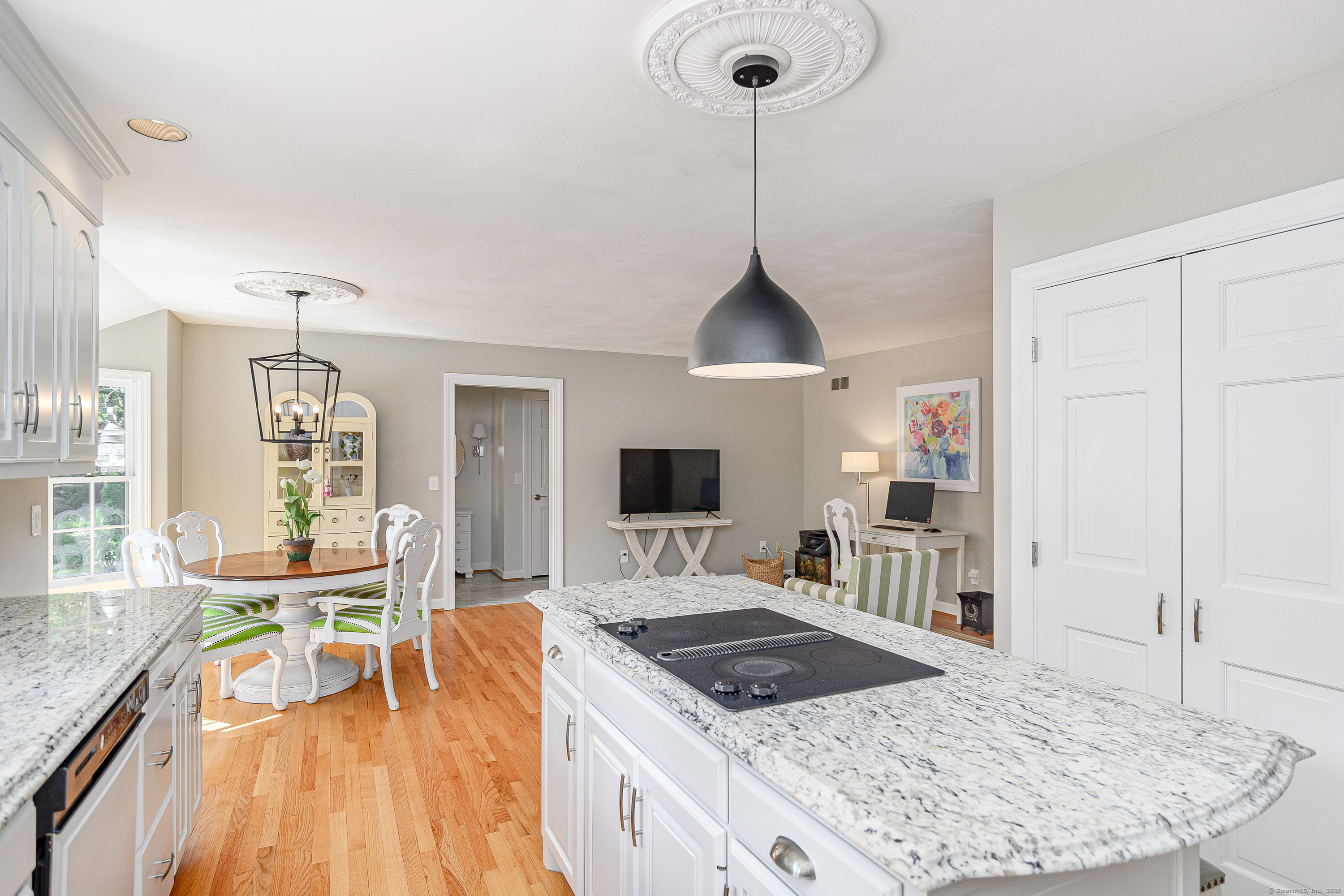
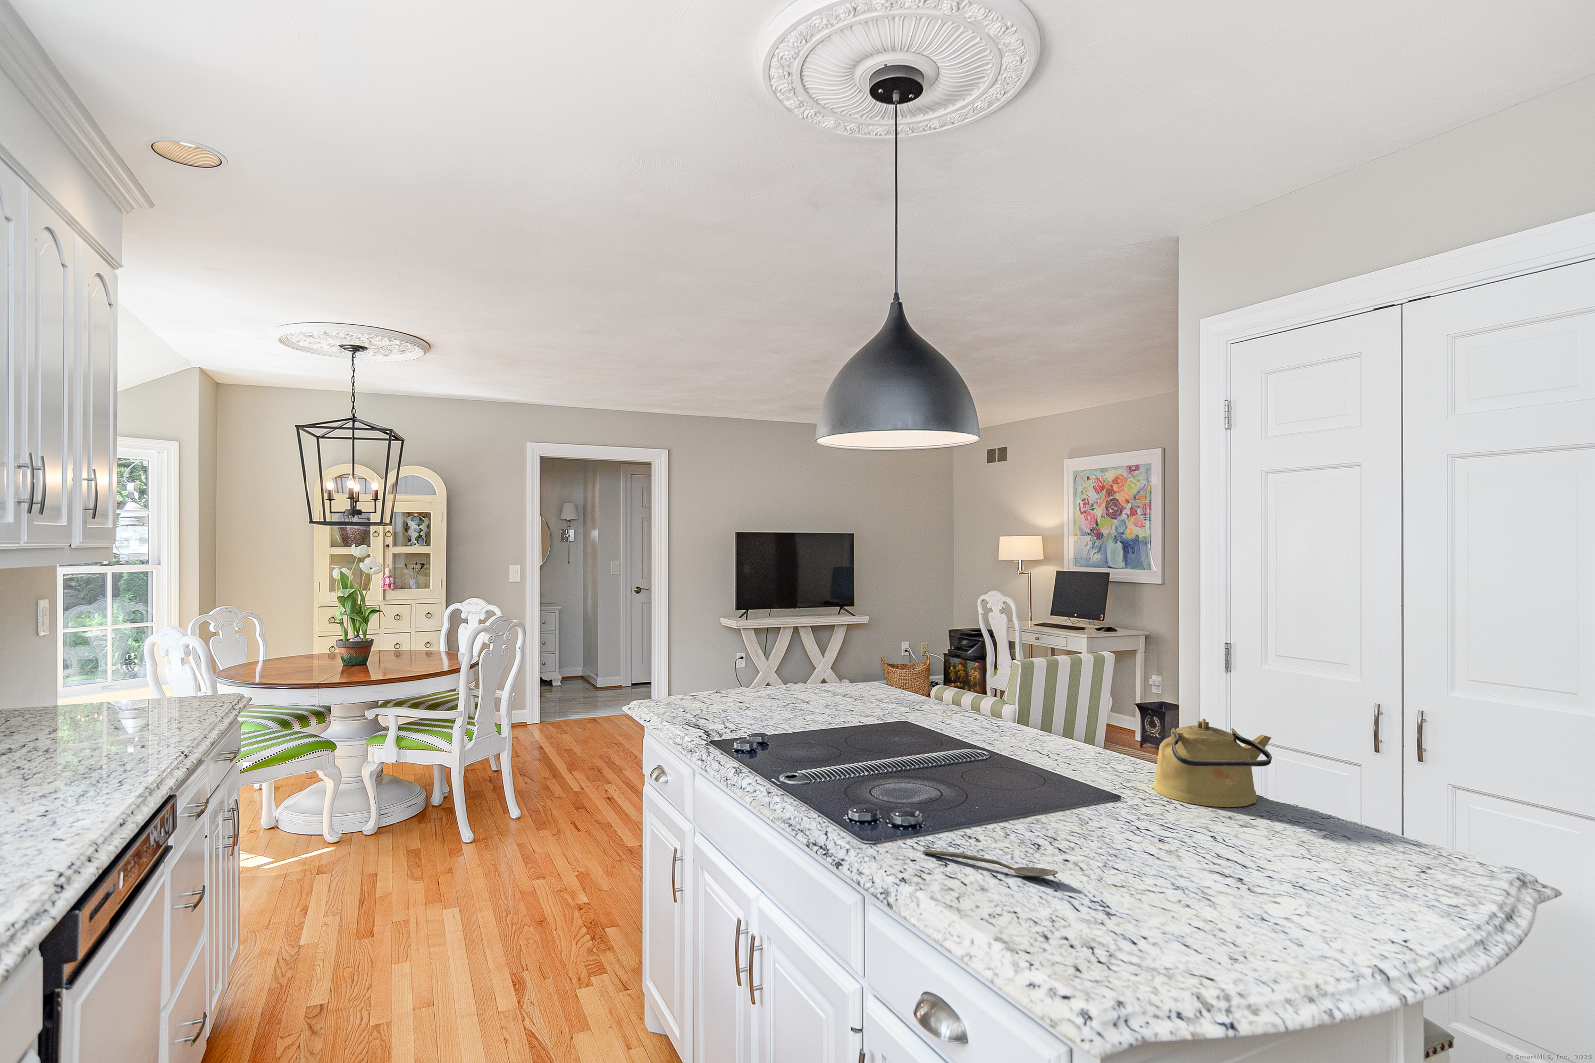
+ spoon (987, 861)
+ kettle (1214, 756)
